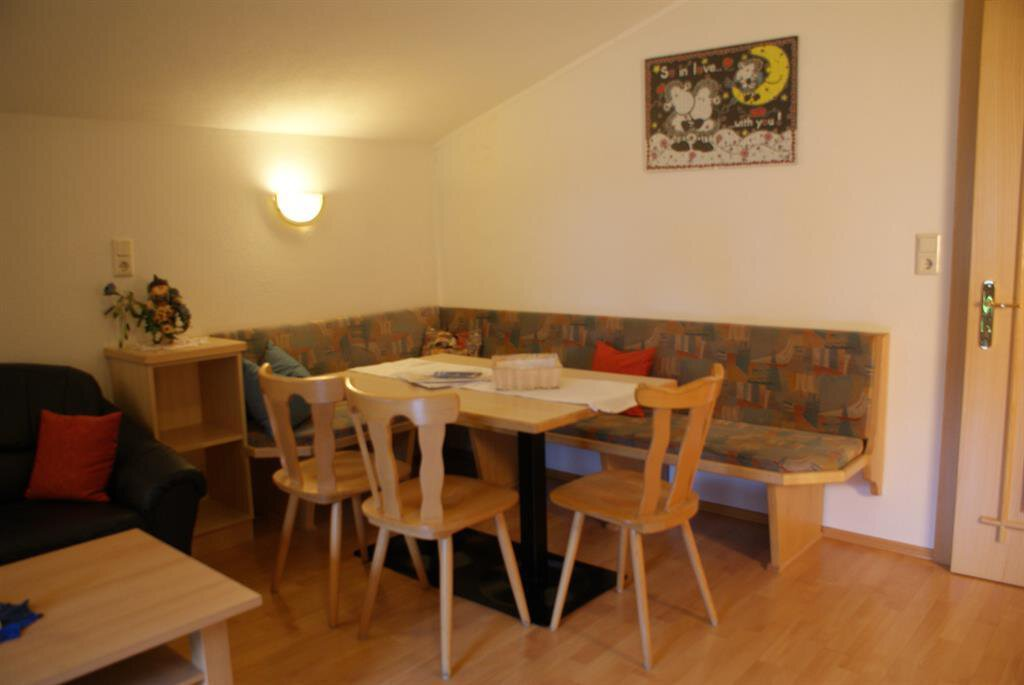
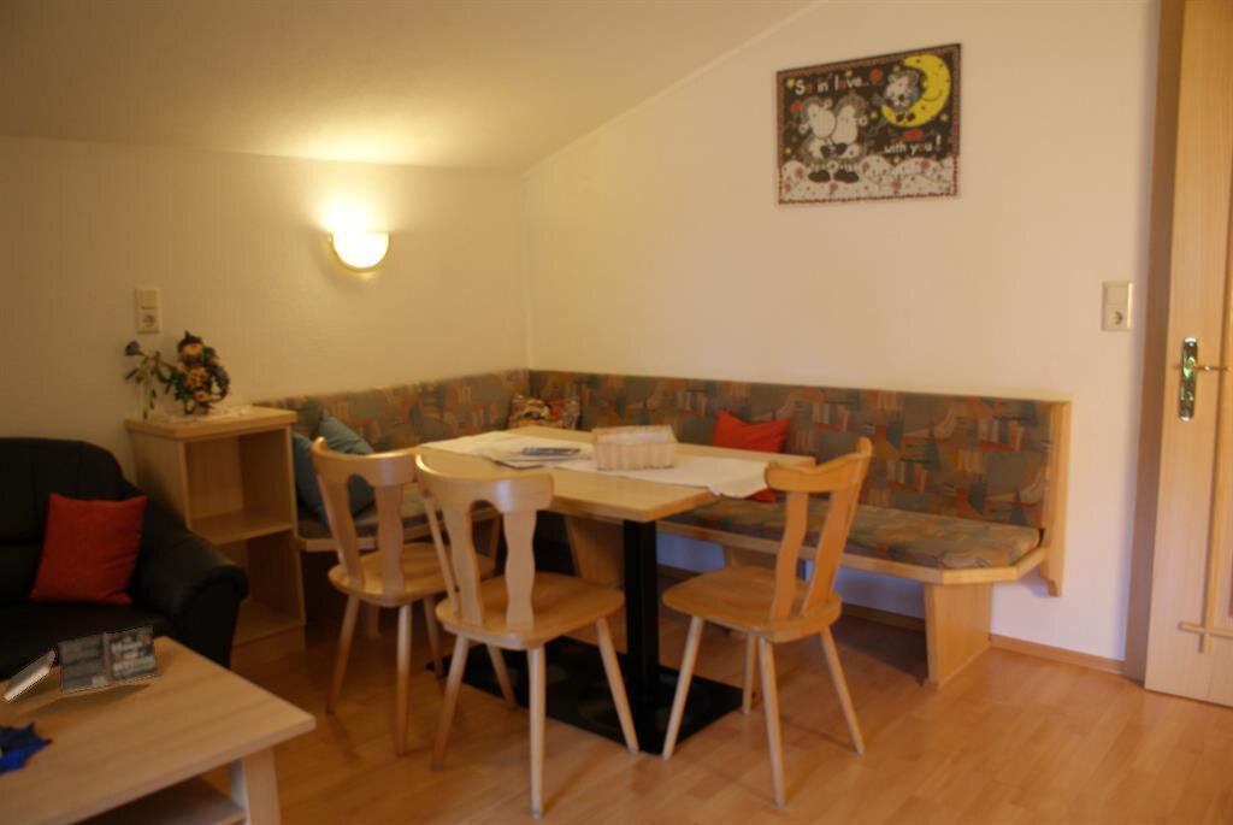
+ paperback book (83, 659)
